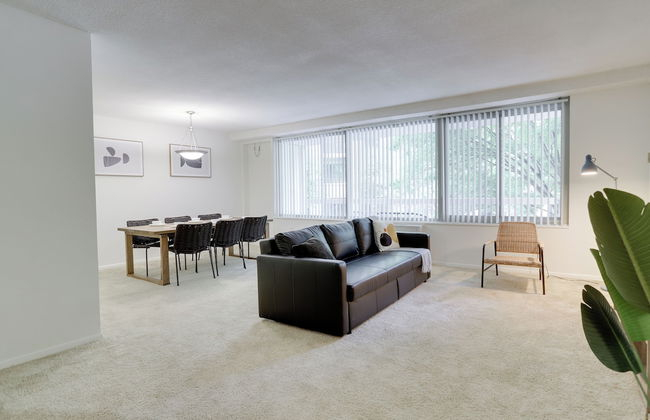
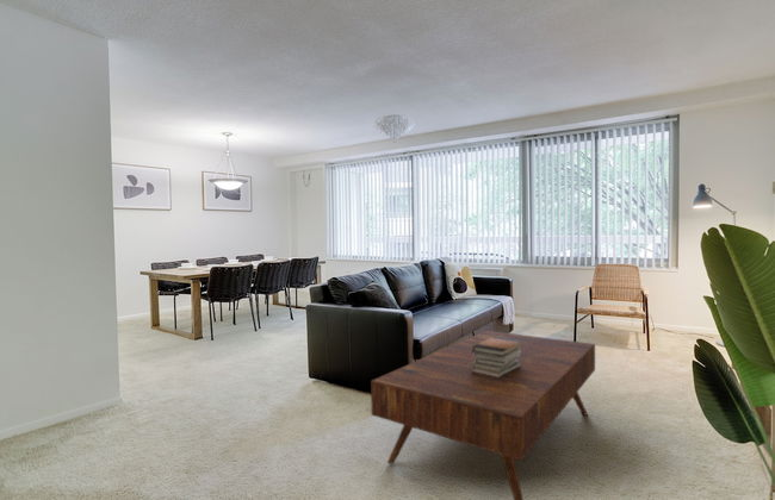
+ book stack (497, 355)
+ chandelier (393, 130)
+ coffee table (495, 396)
